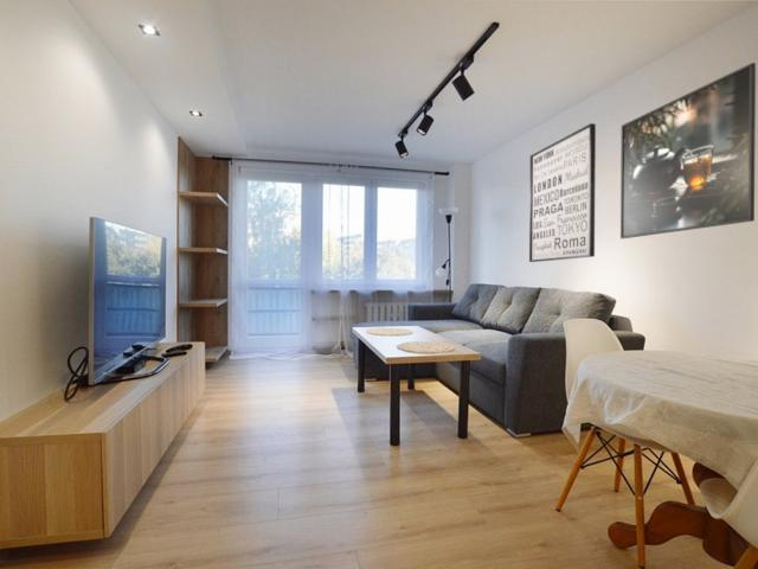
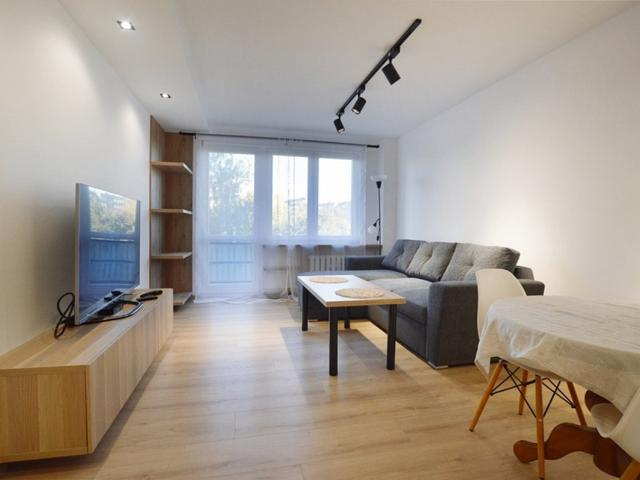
- wall art (558, 200)
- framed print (676, 165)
